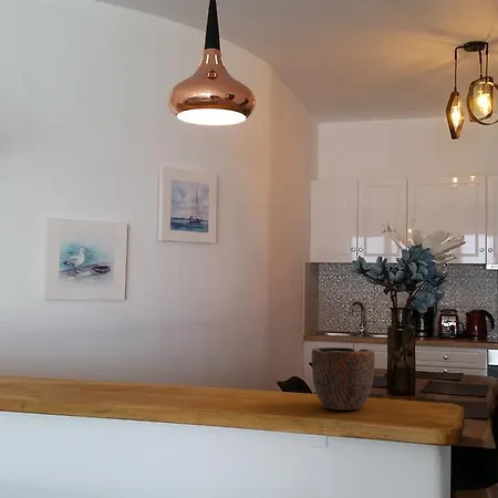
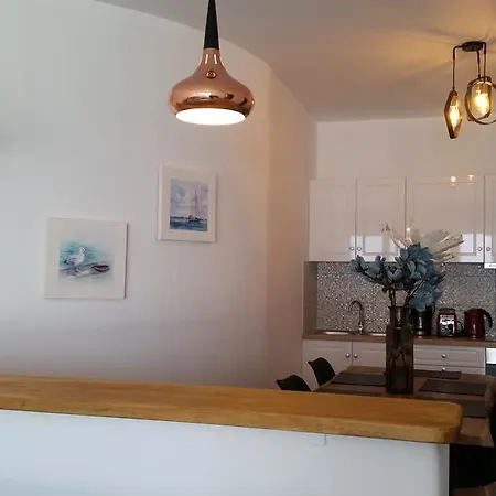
- bowl (342, 378)
